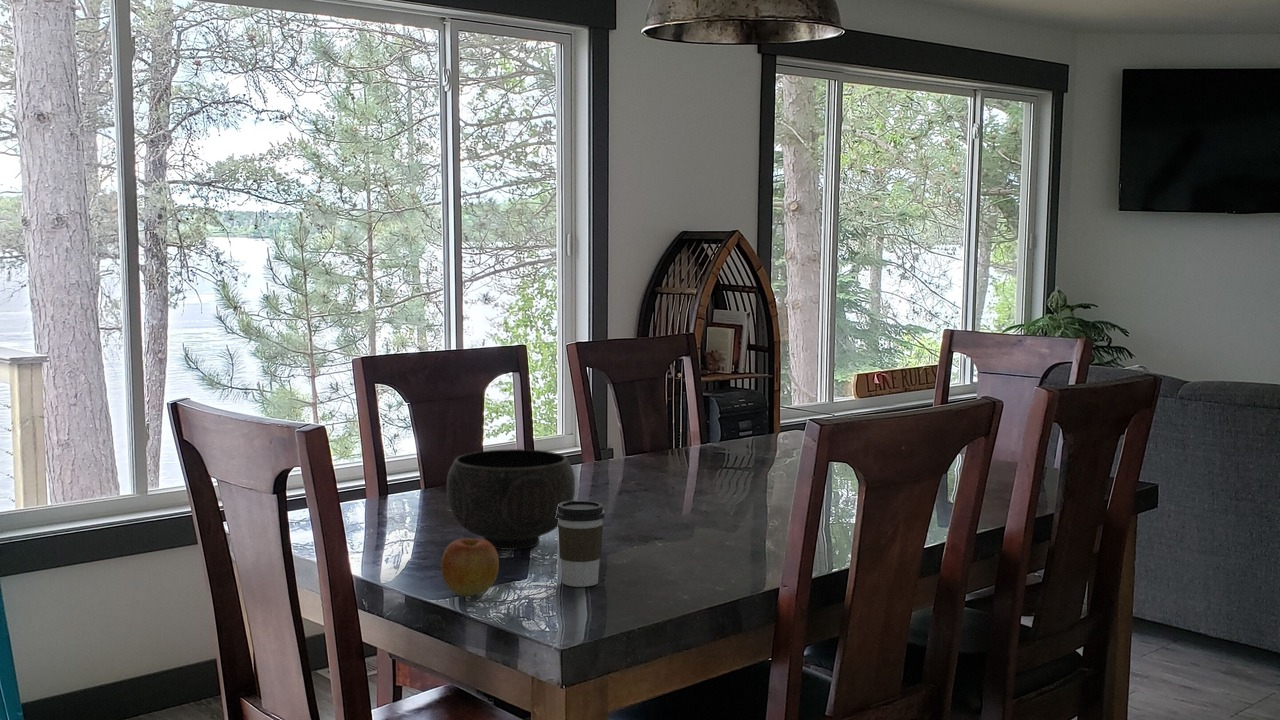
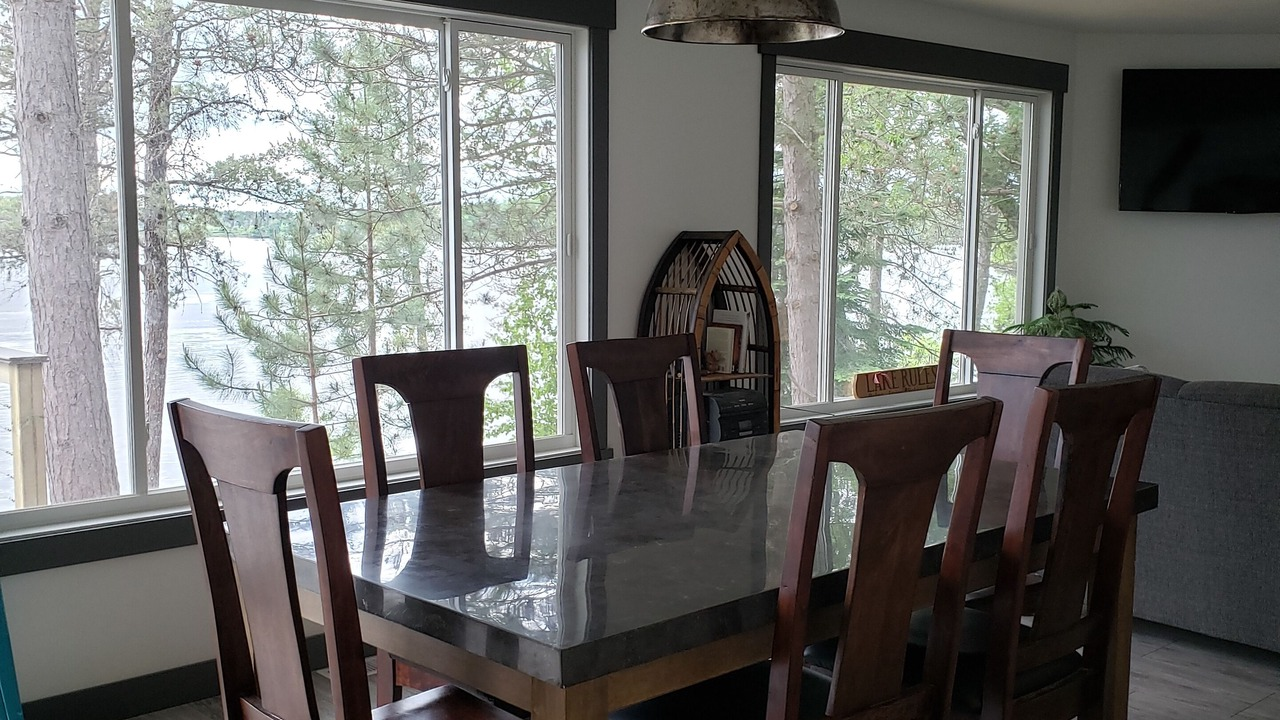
- apple (470, 567)
- bowl (511, 500)
- coffee cup (580, 543)
